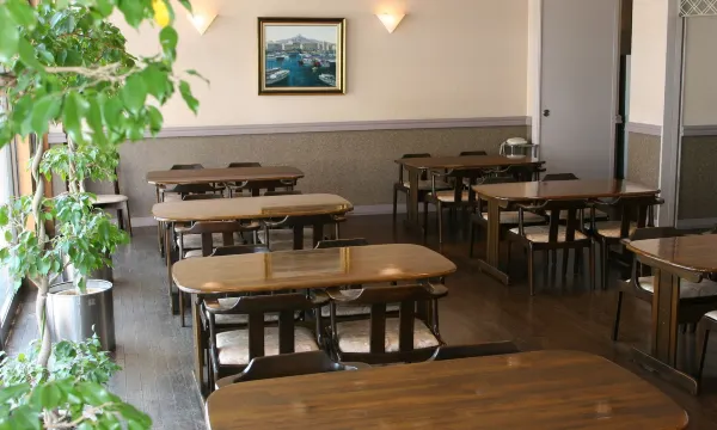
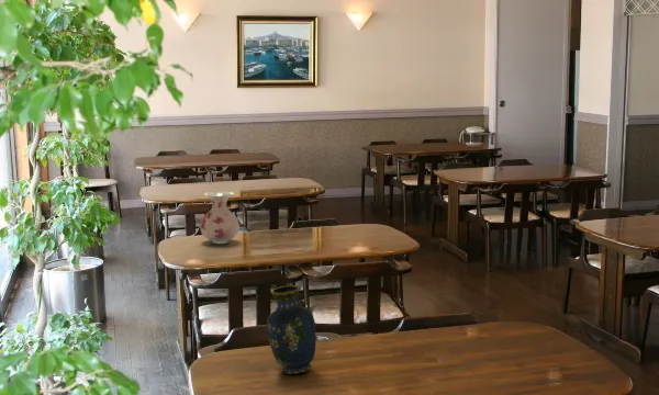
+ vase (220, 217)
+ vase (291, 329)
